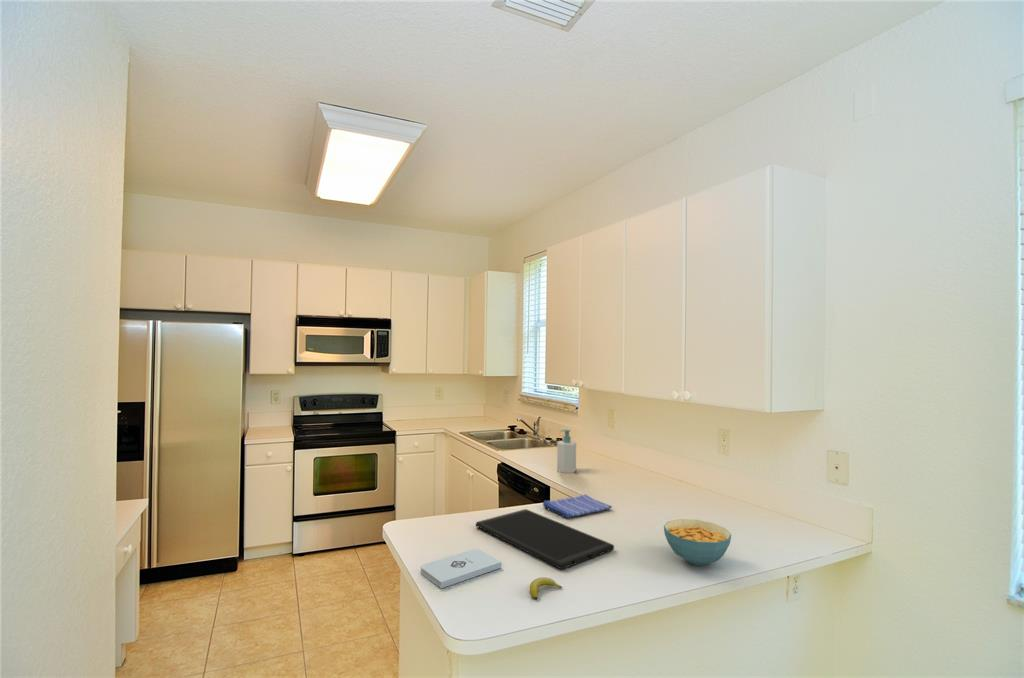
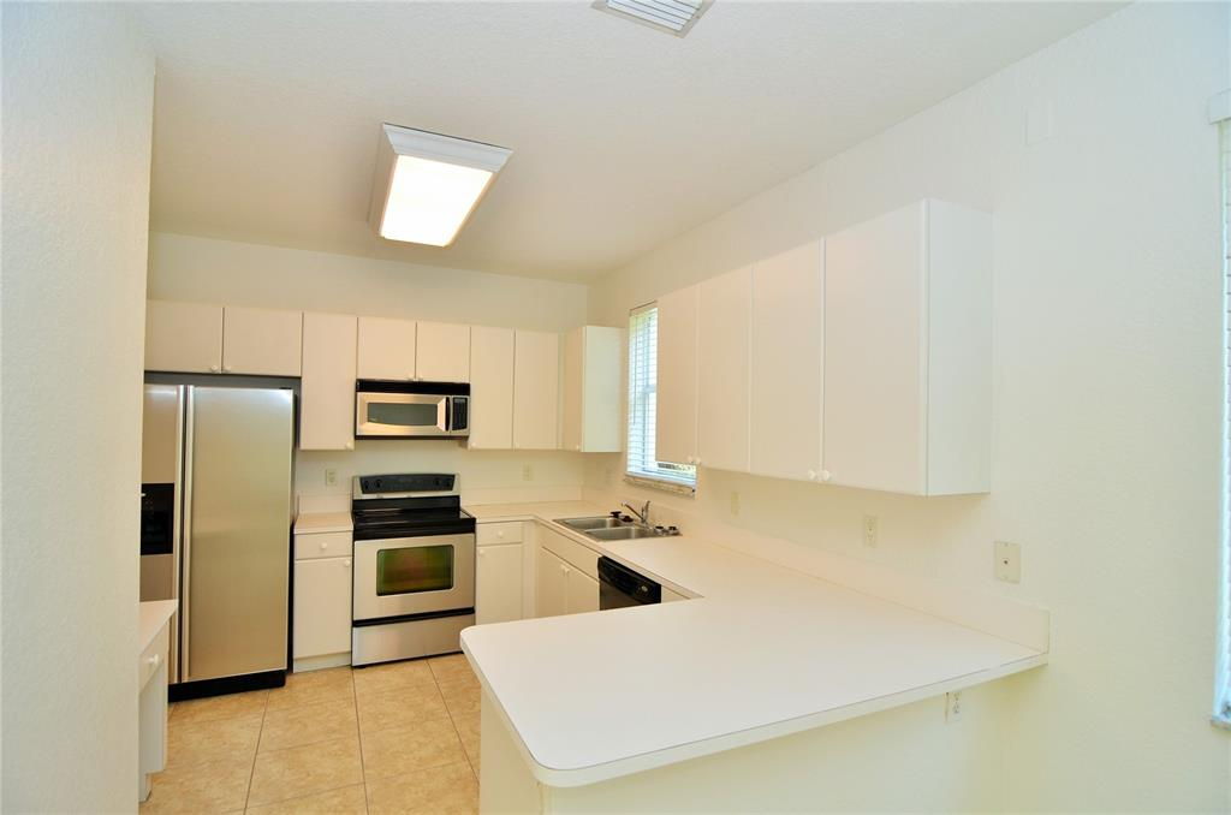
- cutting board (541, 535)
- soap bottle (566, 450)
- dish towel (576, 504)
- banana (542, 585)
- cereal bowl (696, 545)
- notepad (460, 566)
